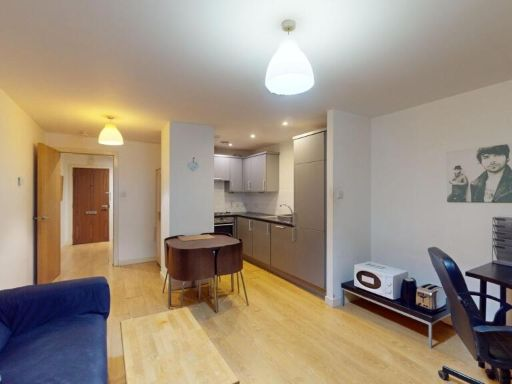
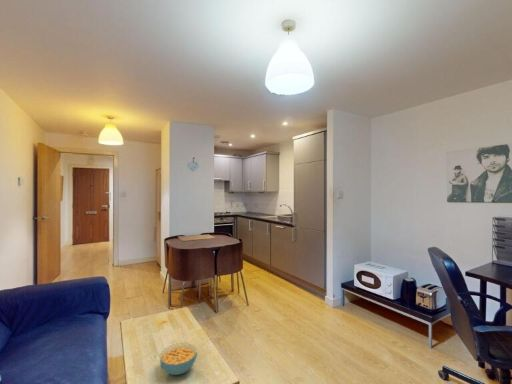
+ cereal bowl (178, 362)
